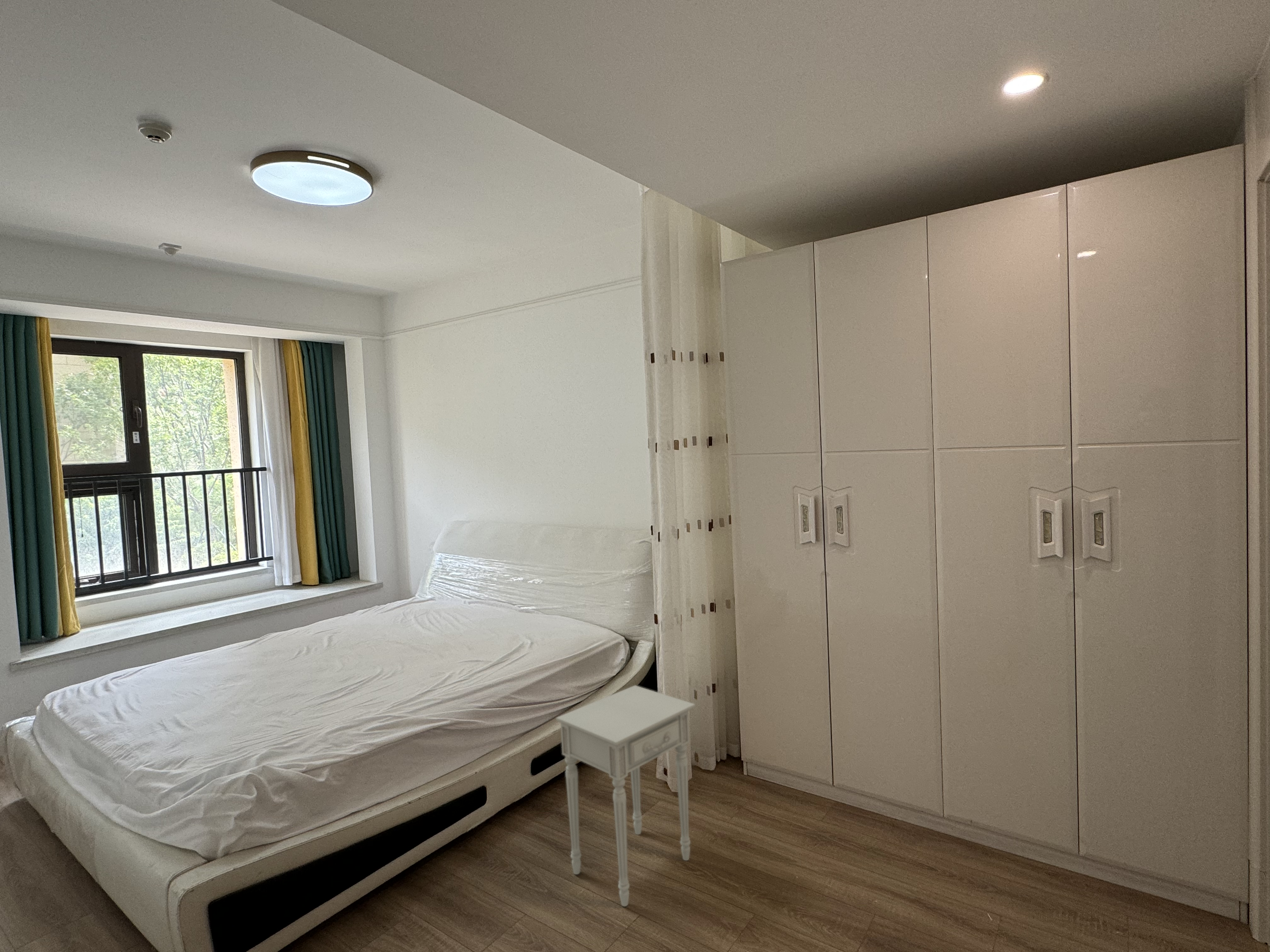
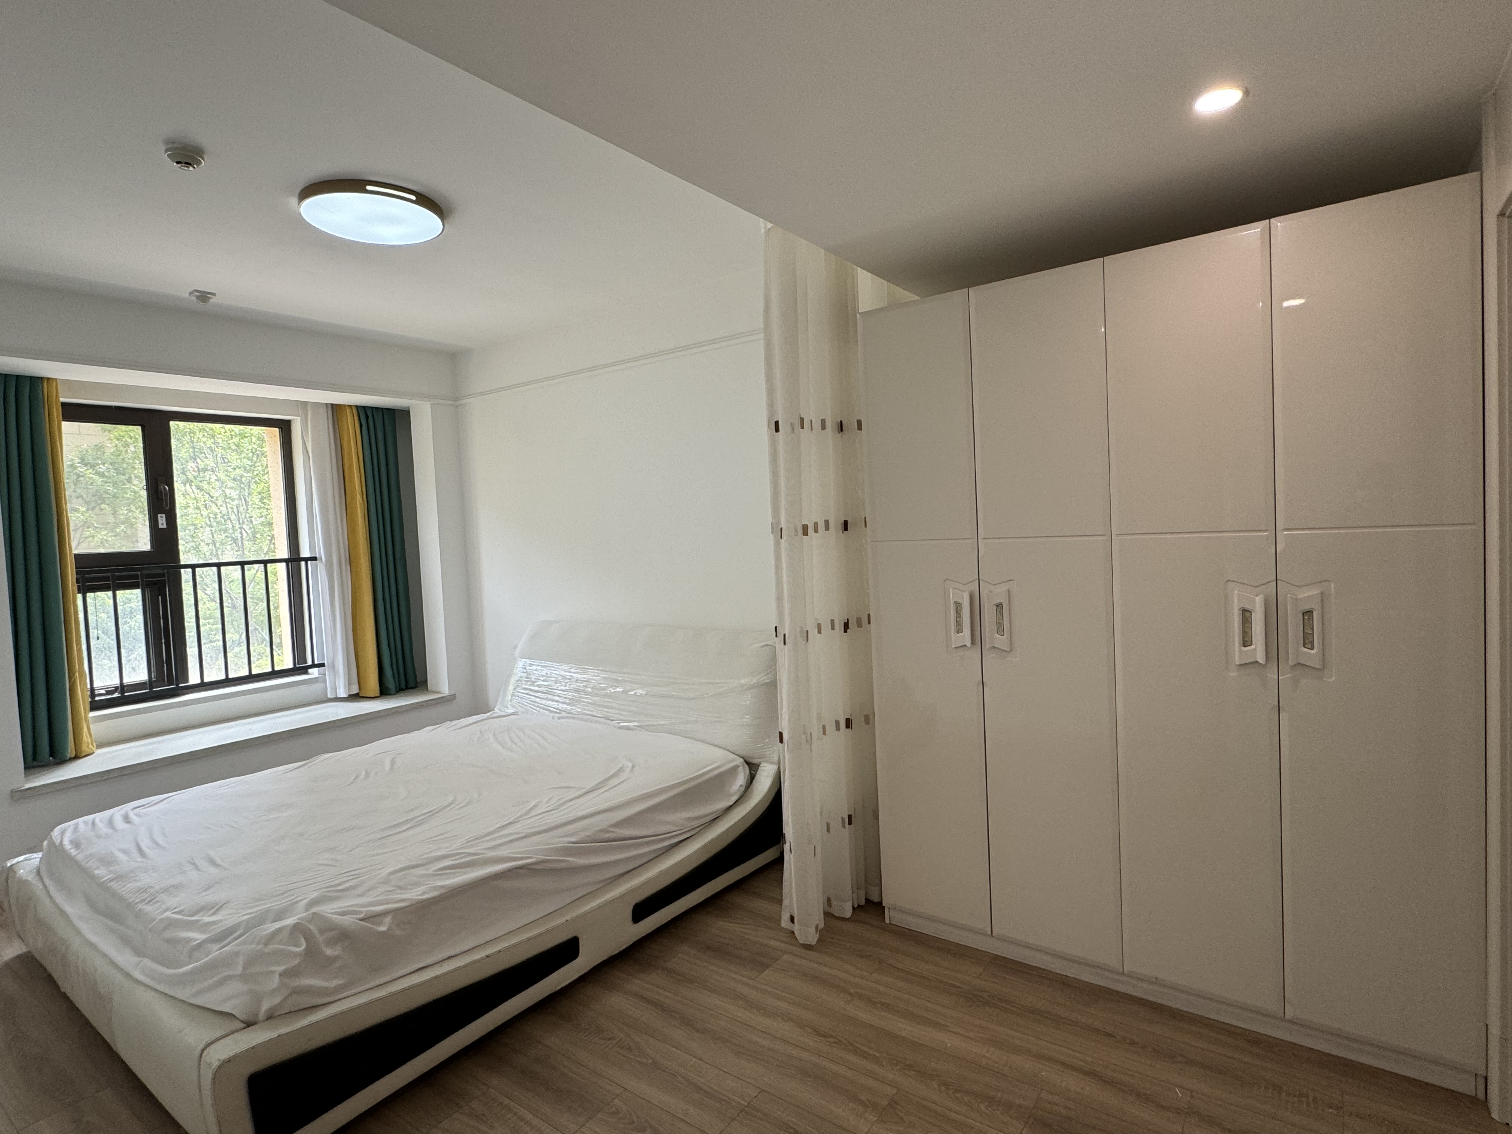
- nightstand (632, 789)
